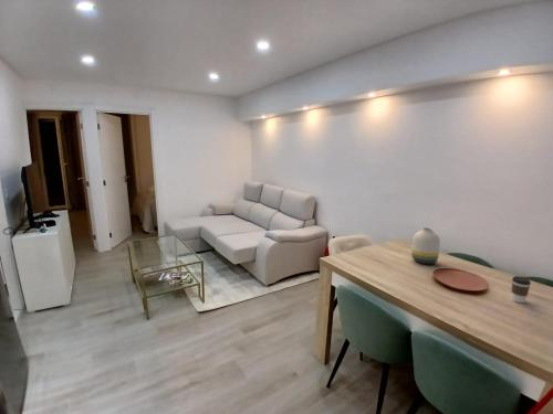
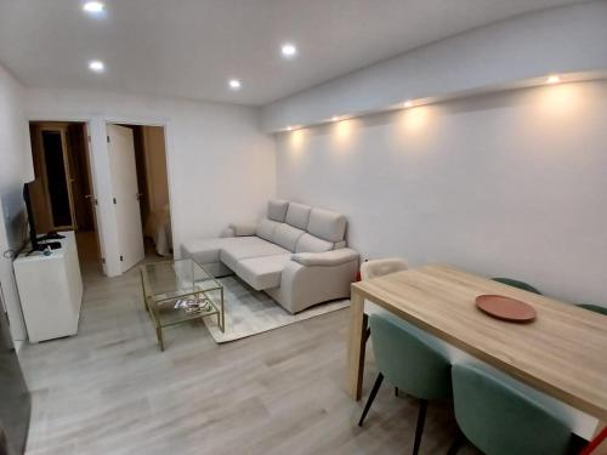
- coffee cup (520, 289)
- vase (425, 245)
